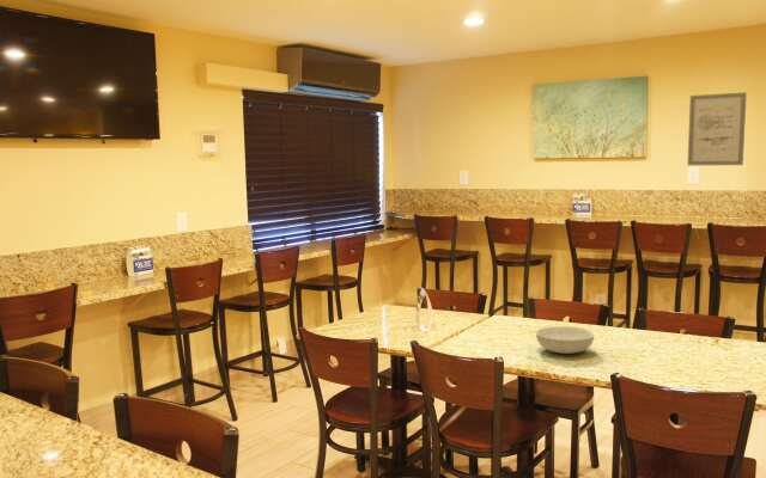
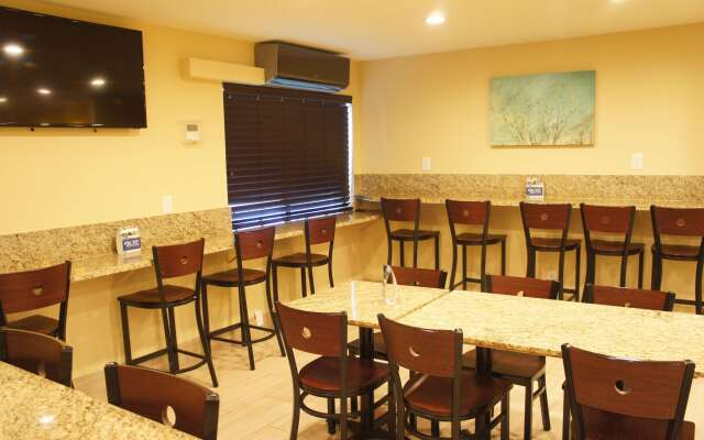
- wall art (716, 129)
- serving bowl (564, 341)
